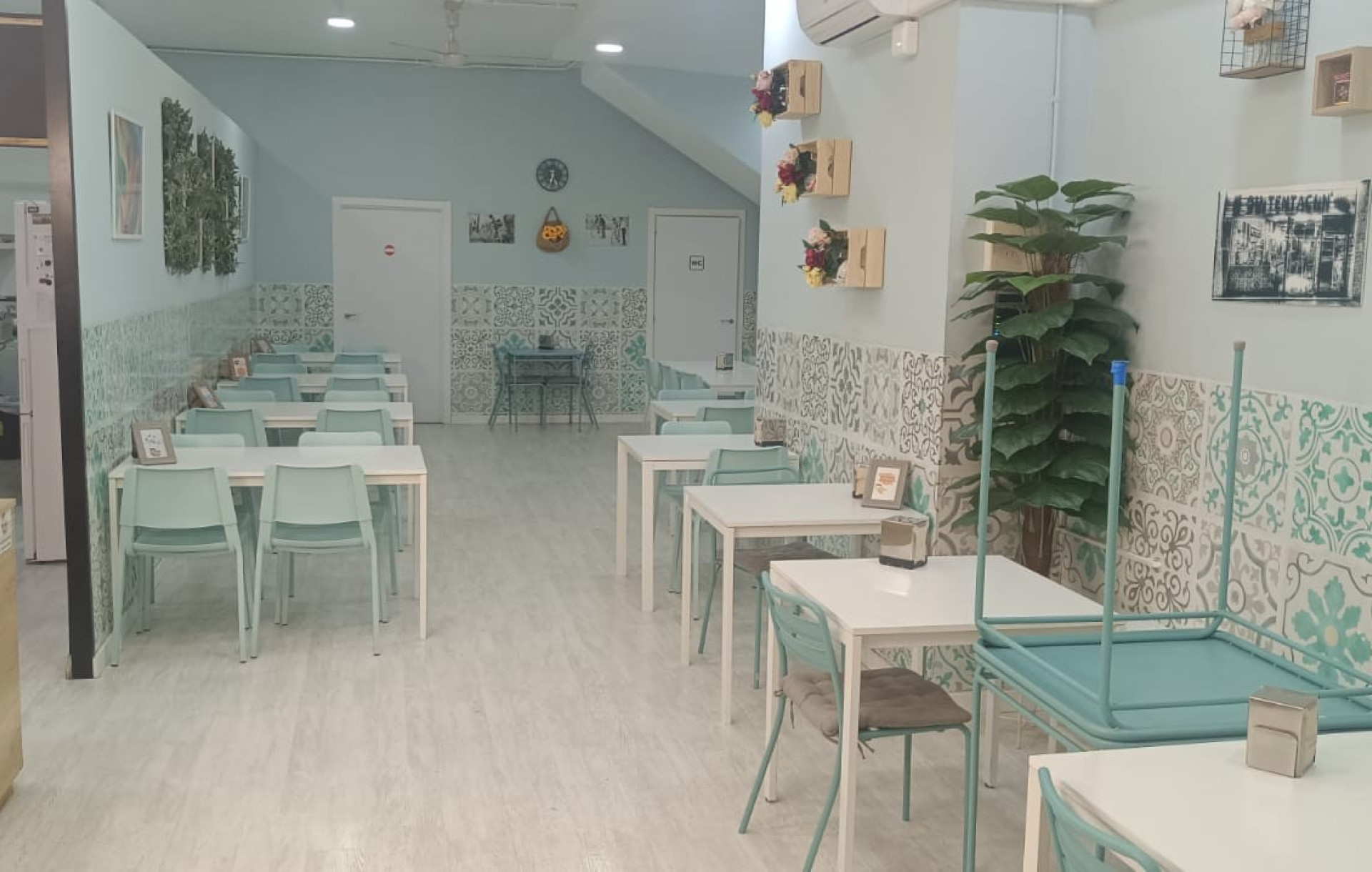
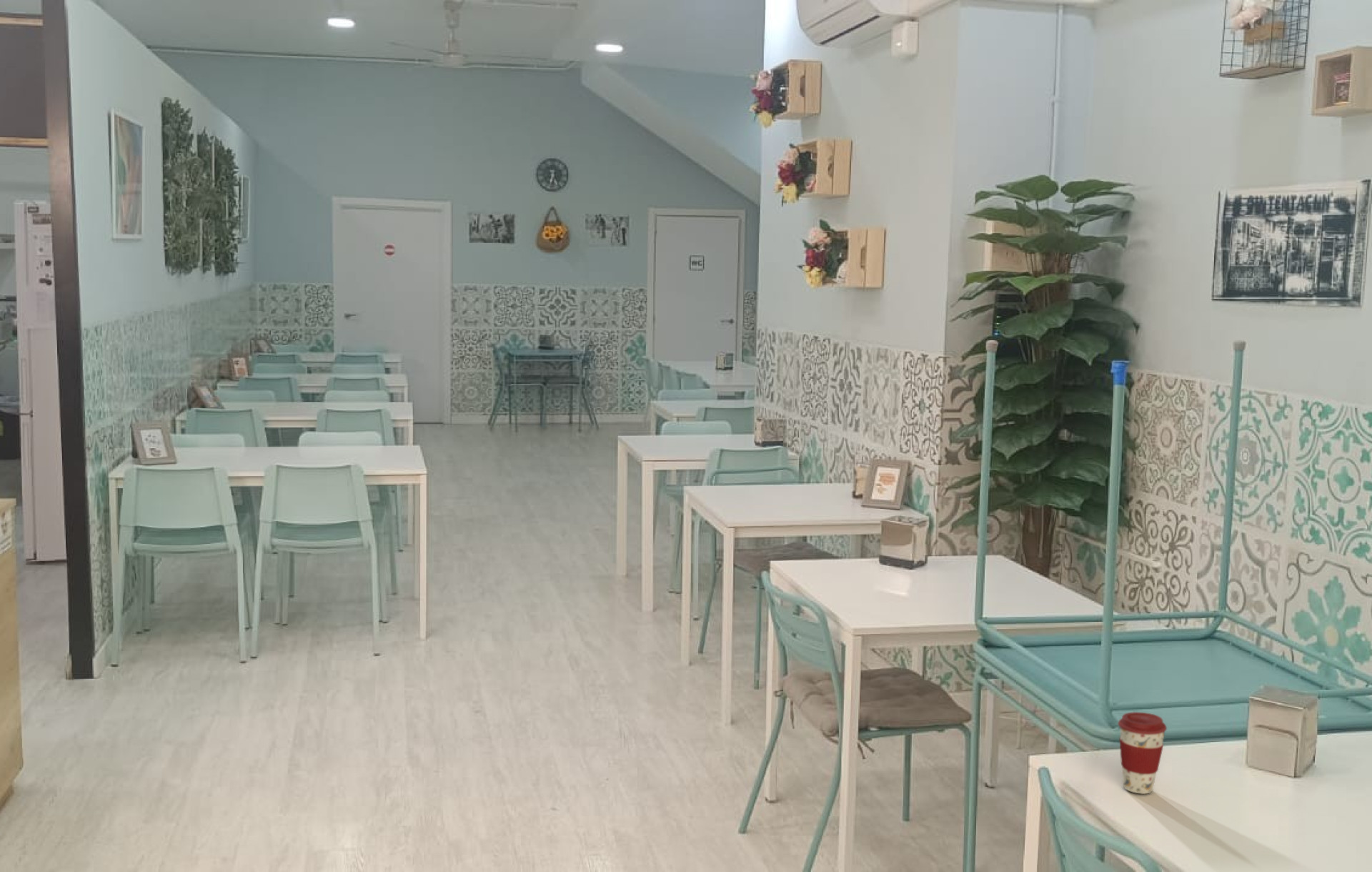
+ coffee cup (1140, 753)
